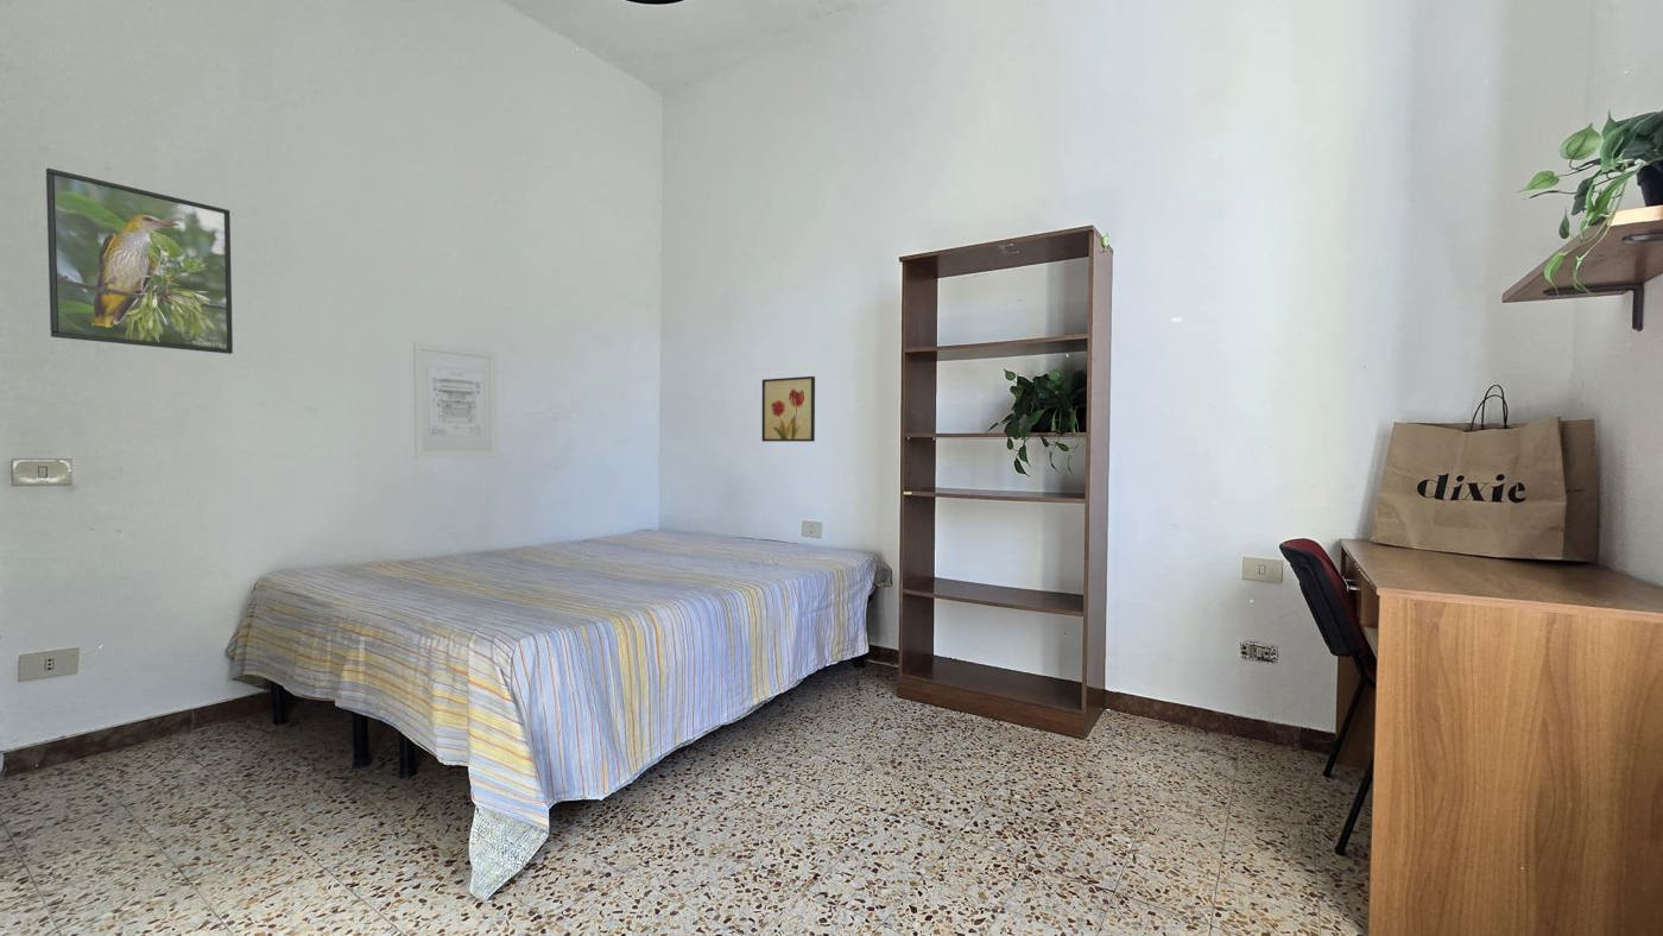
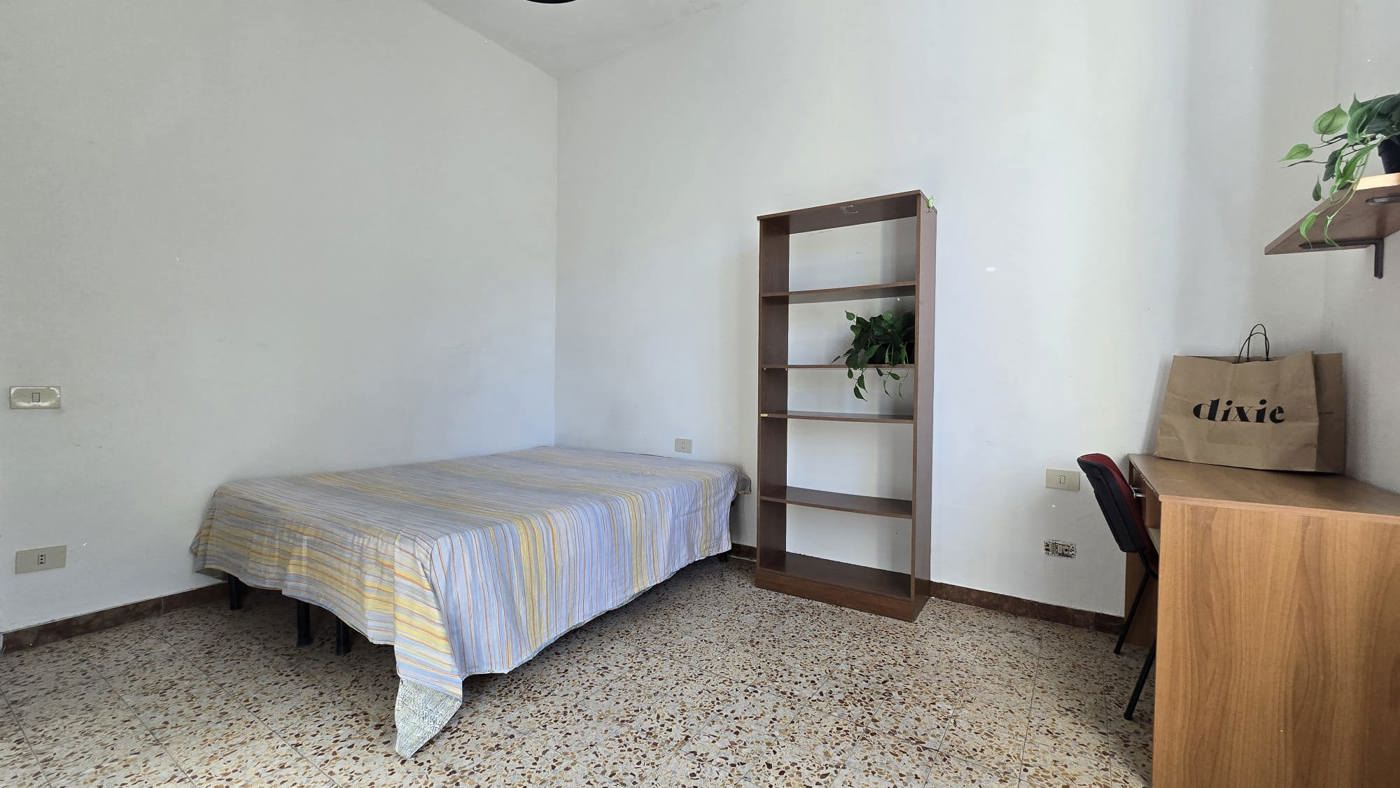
- wall art (788, 410)
- wall art (457, 401)
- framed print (146, 268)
